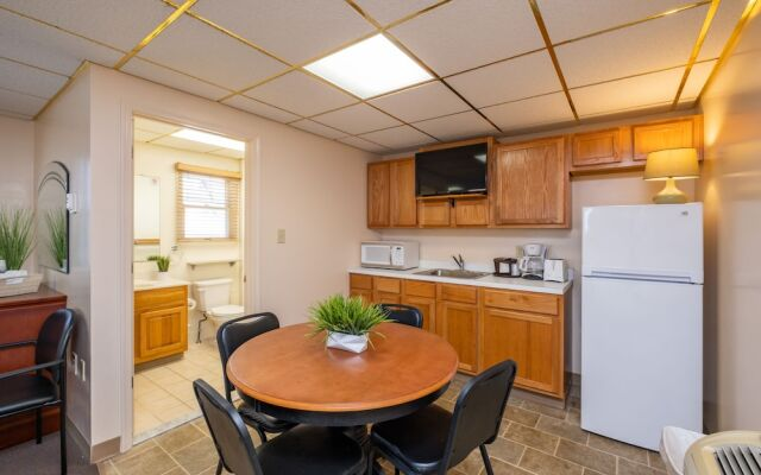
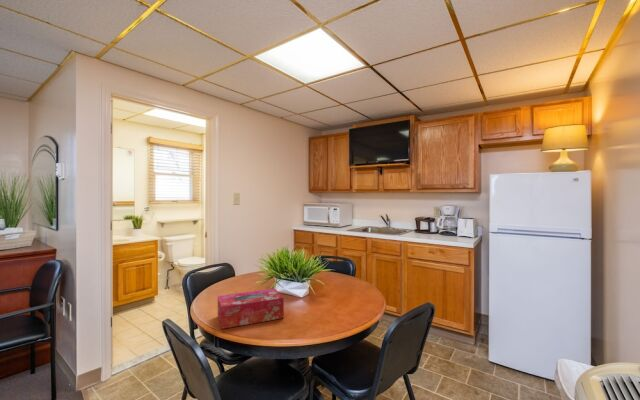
+ tissue box (250, 306)
